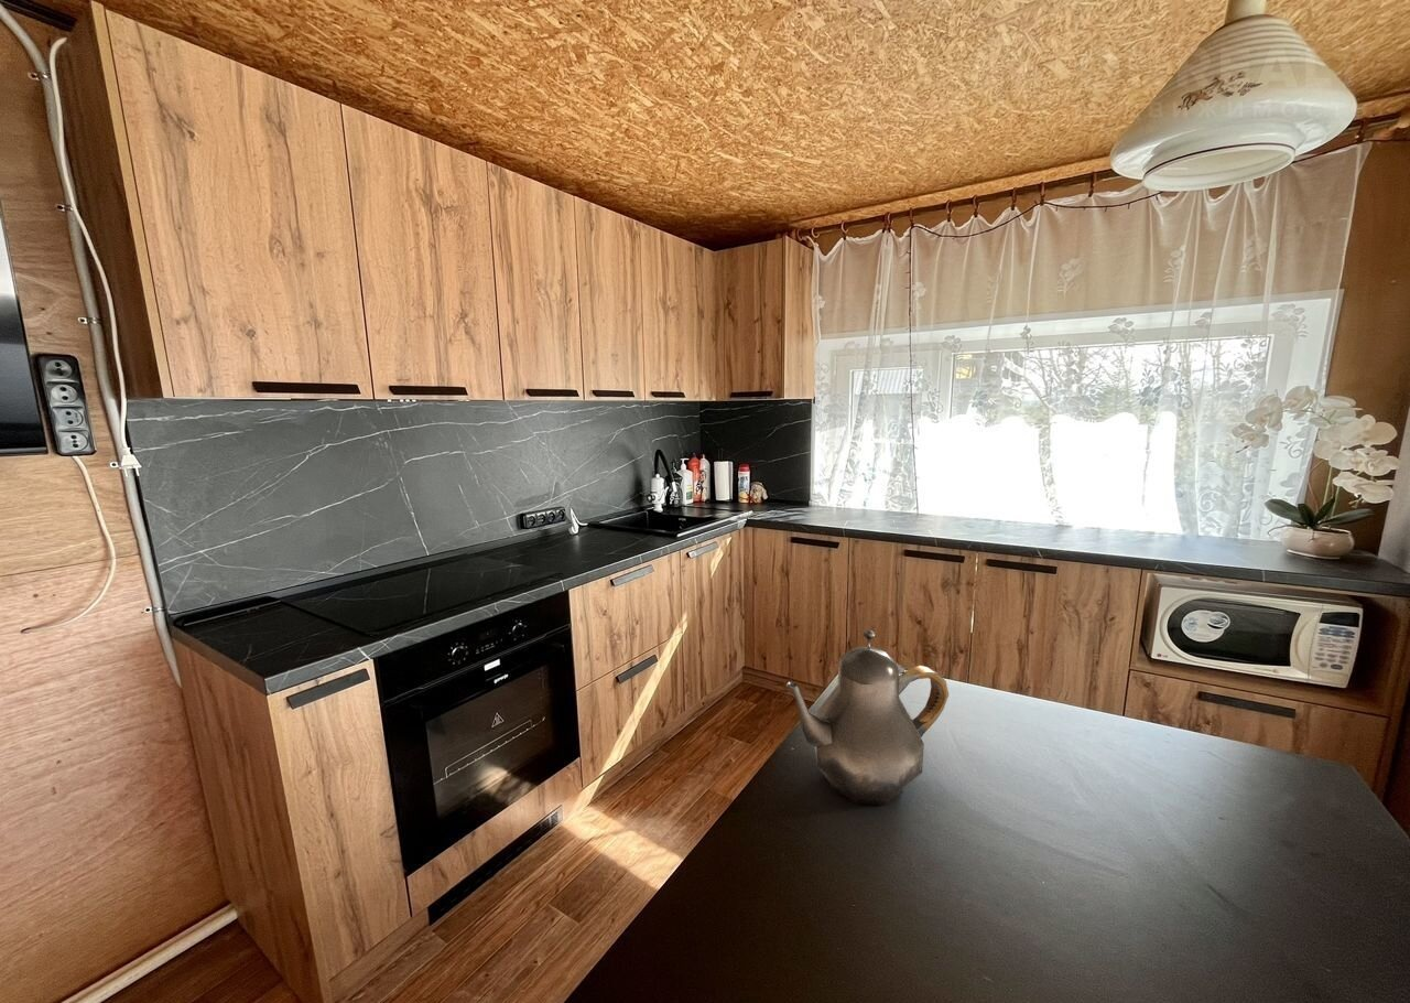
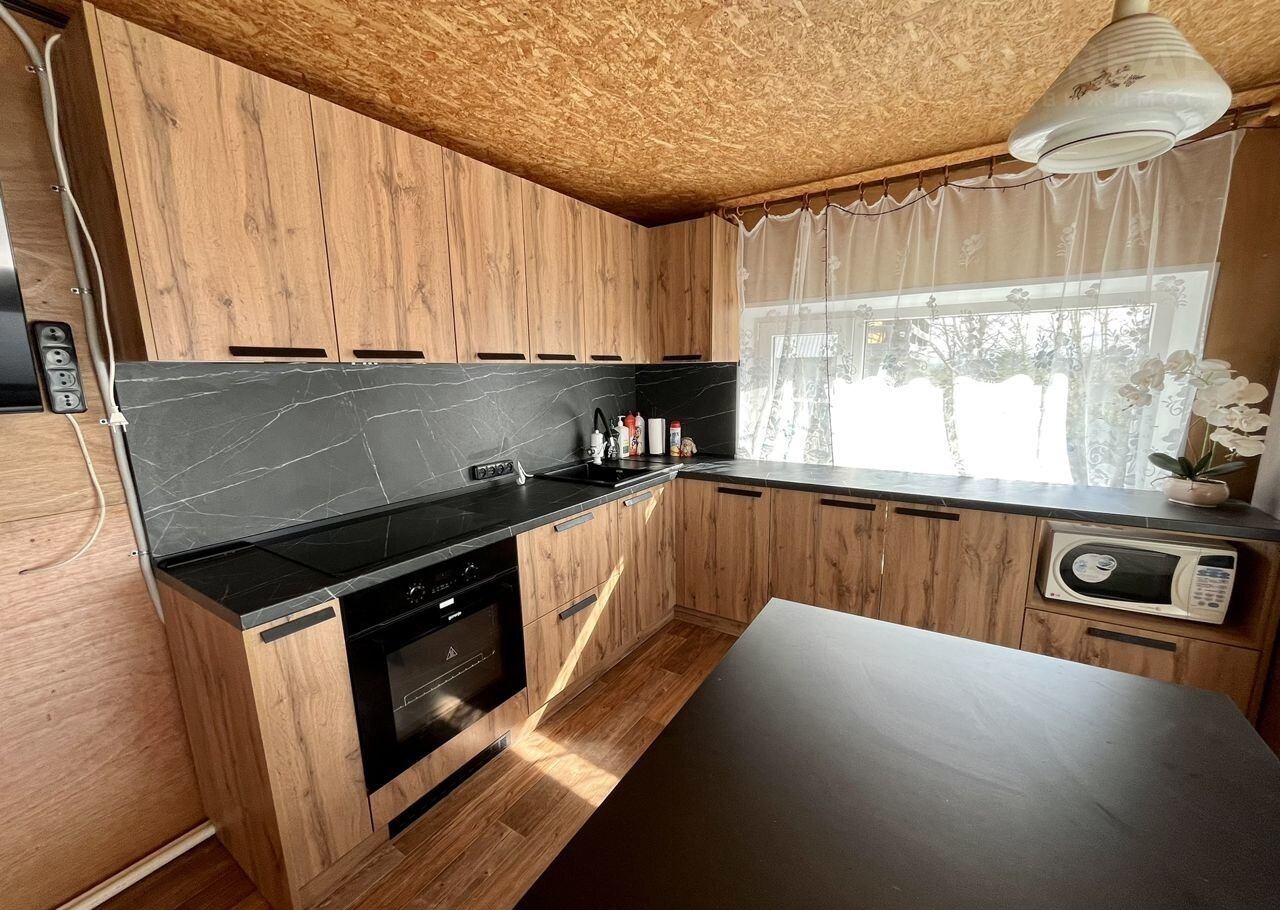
- teapot (867, 707)
